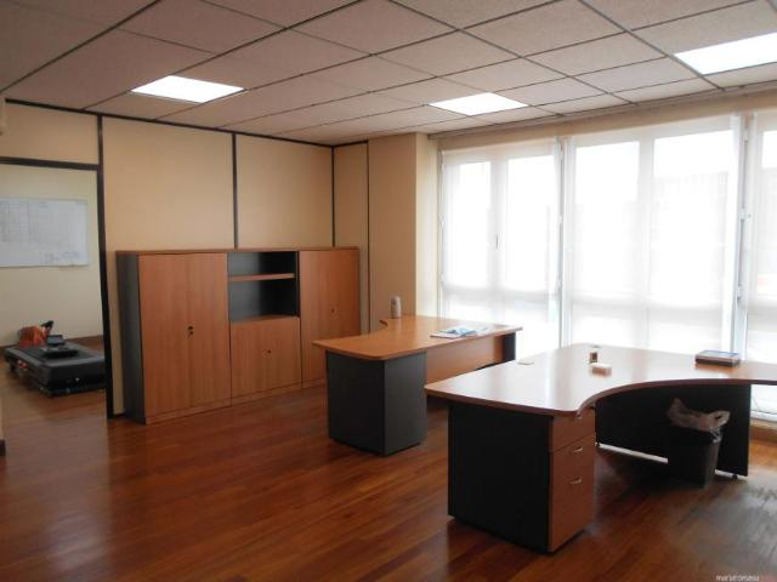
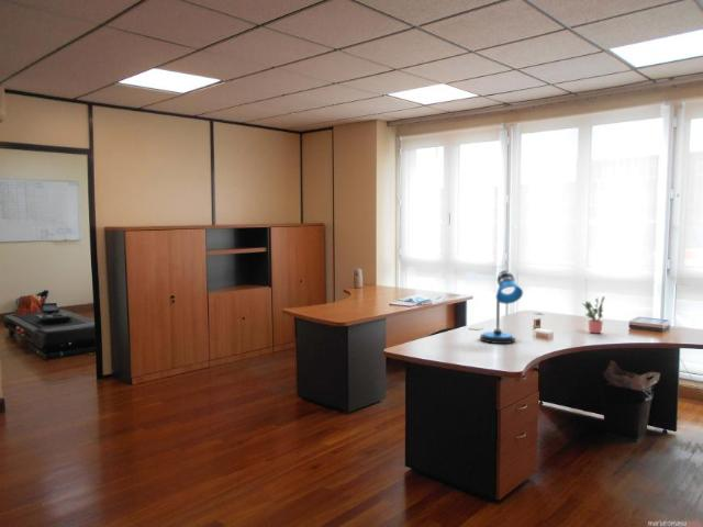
+ potted plant (589, 314)
+ desk lamp (504, 303)
